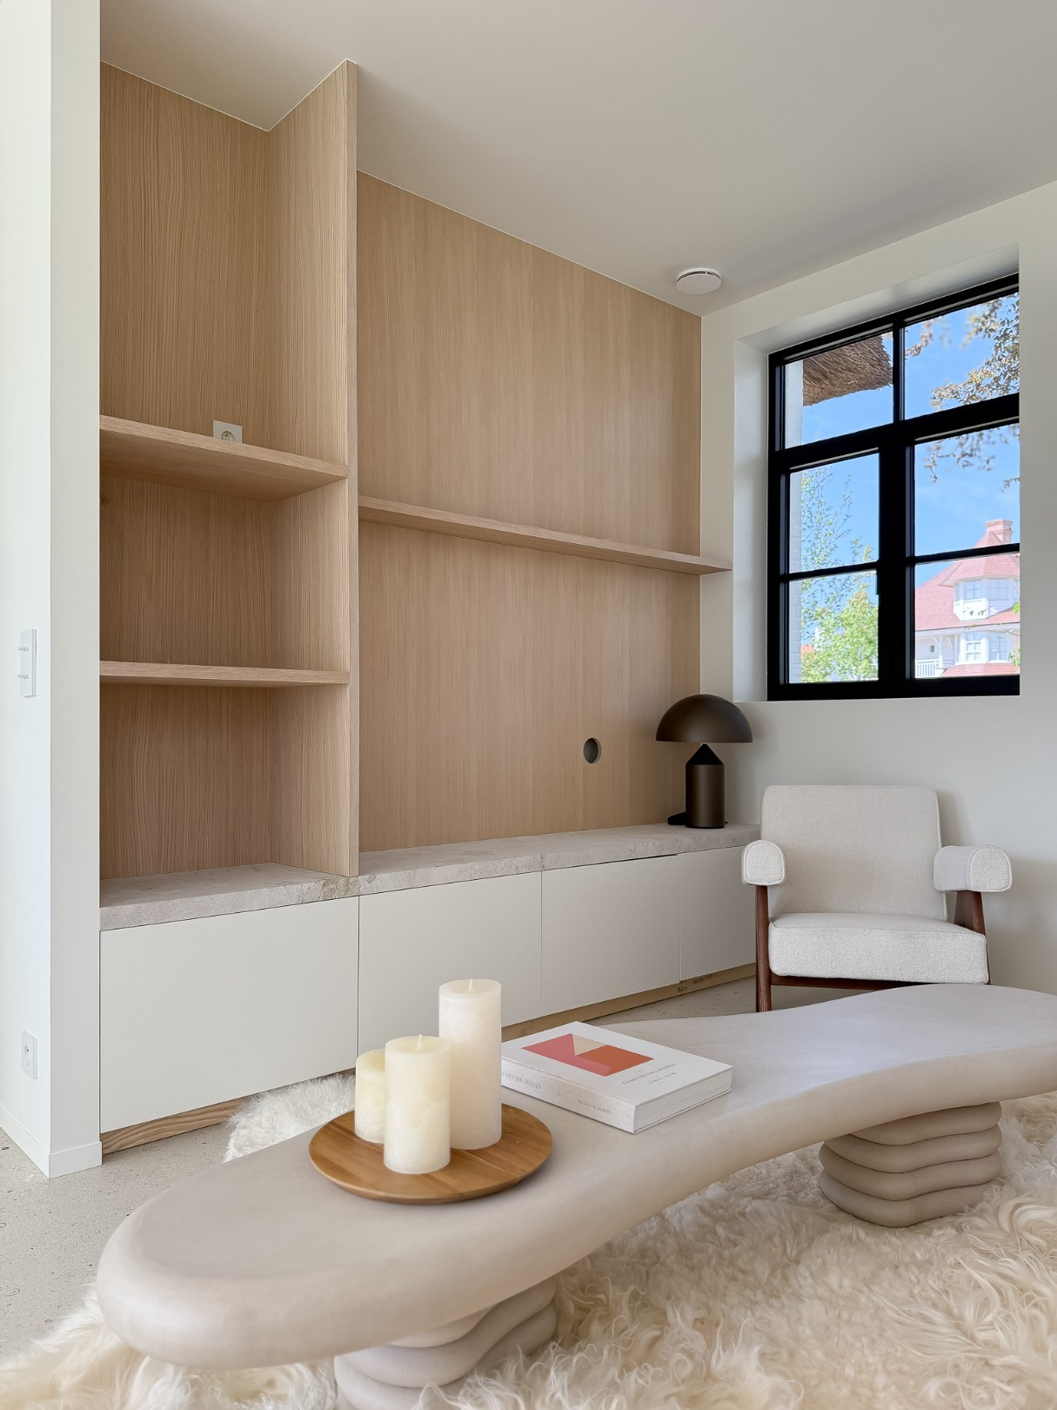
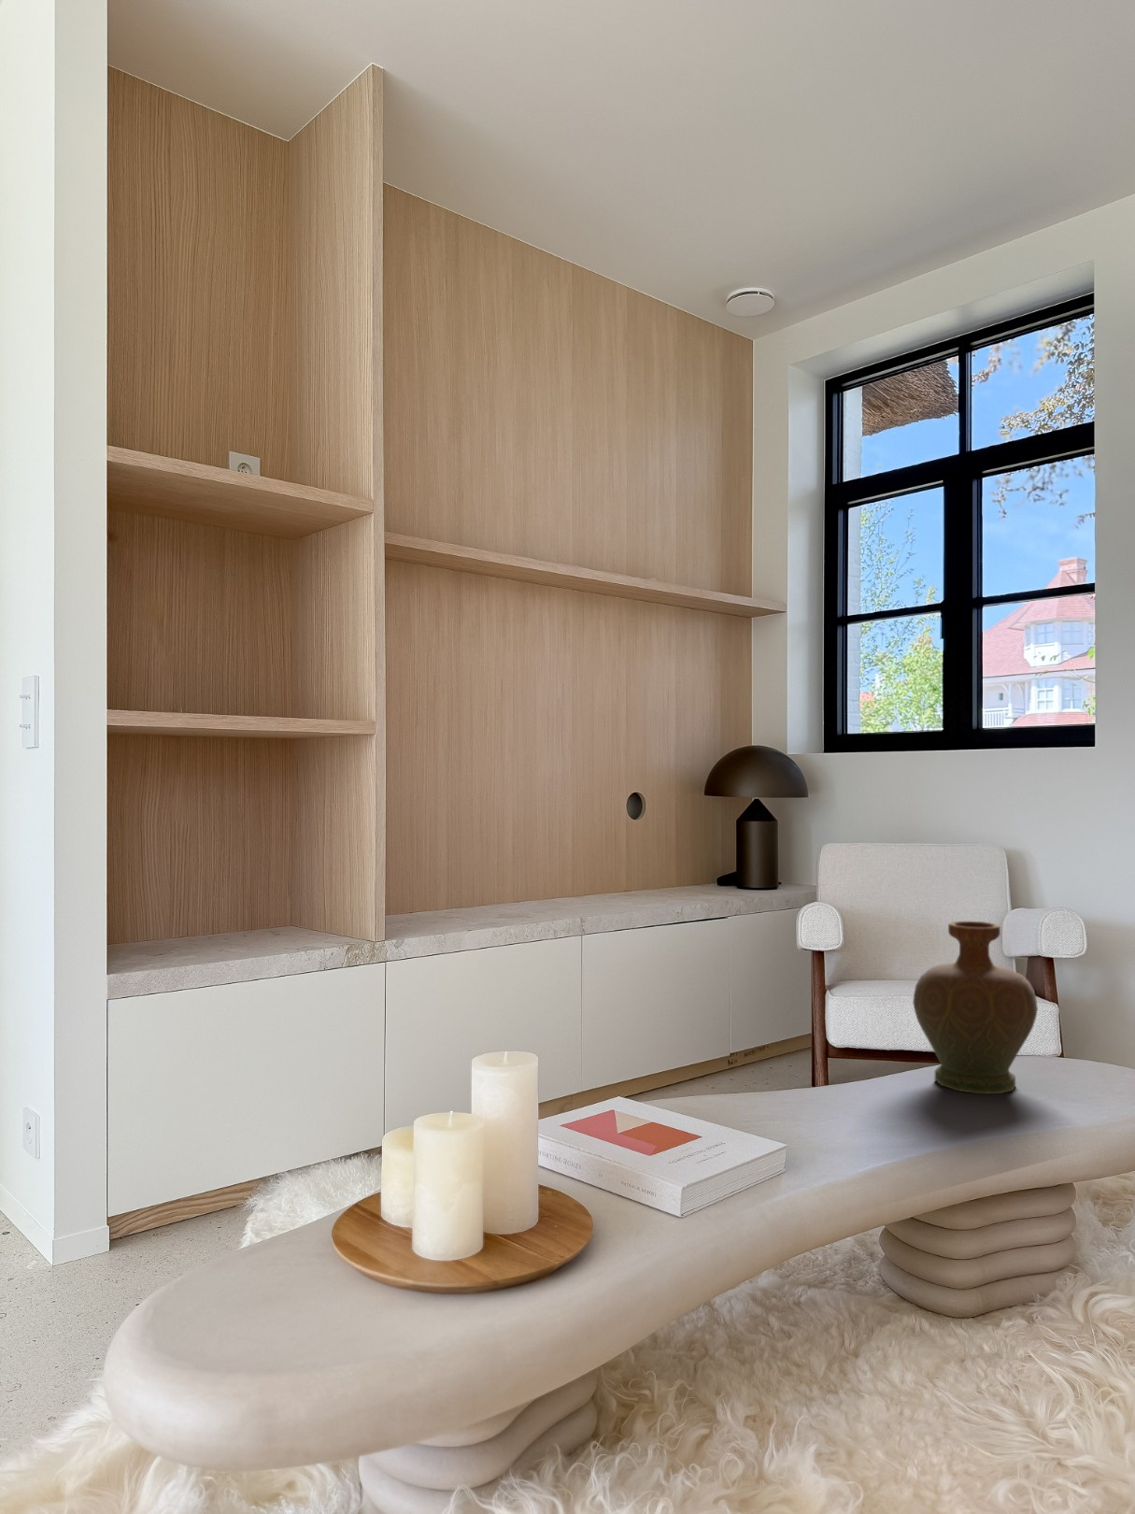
+ decorative vase (974, 1003)
